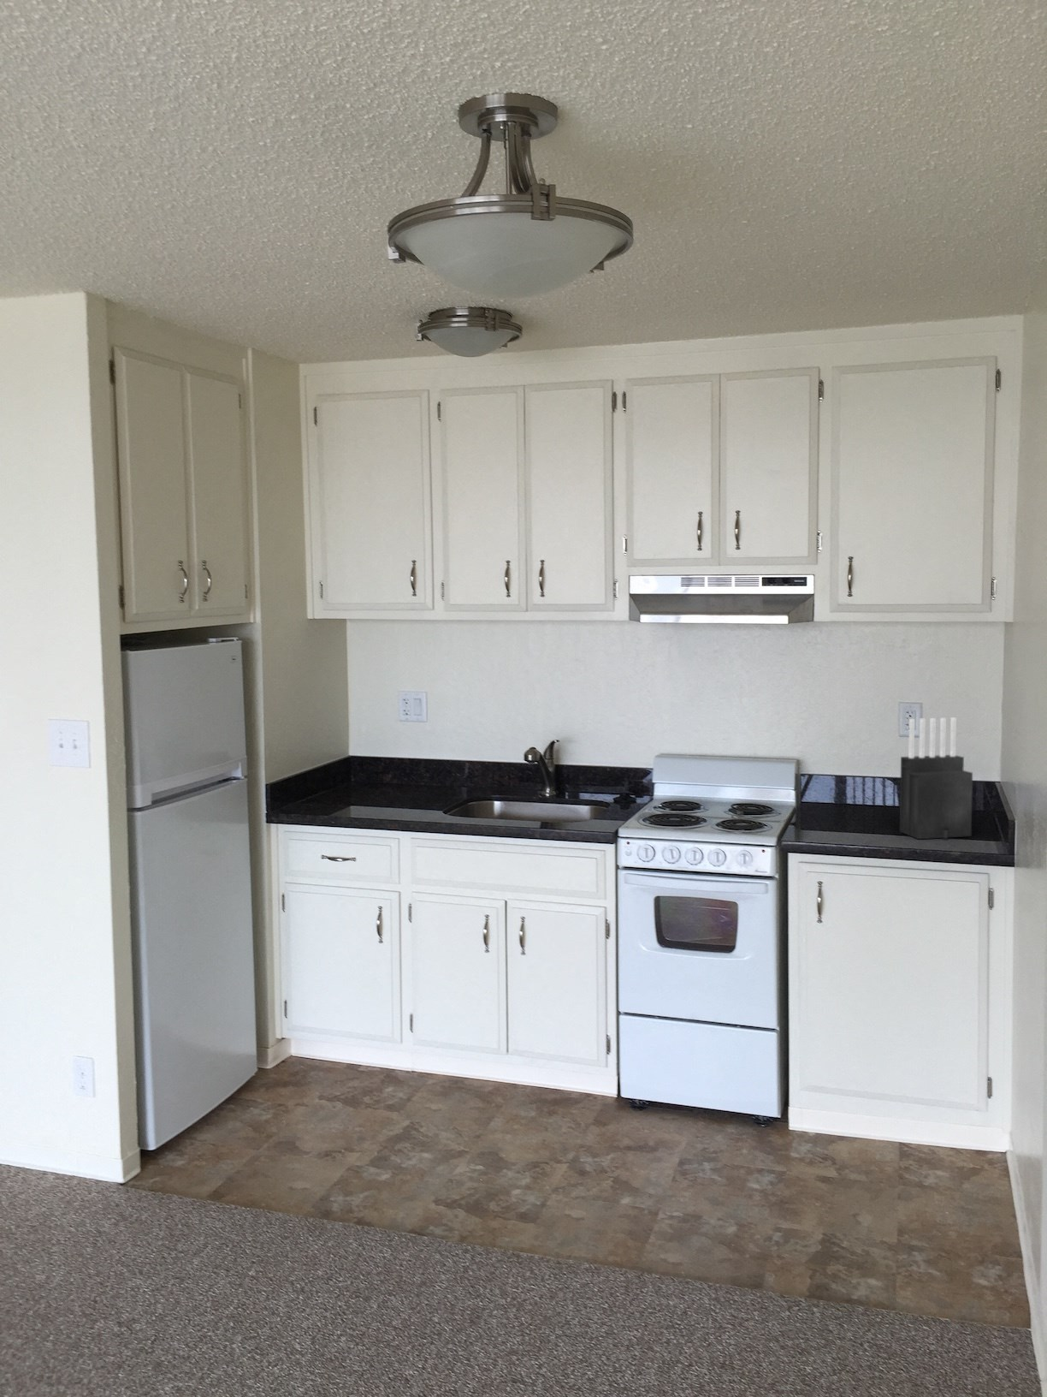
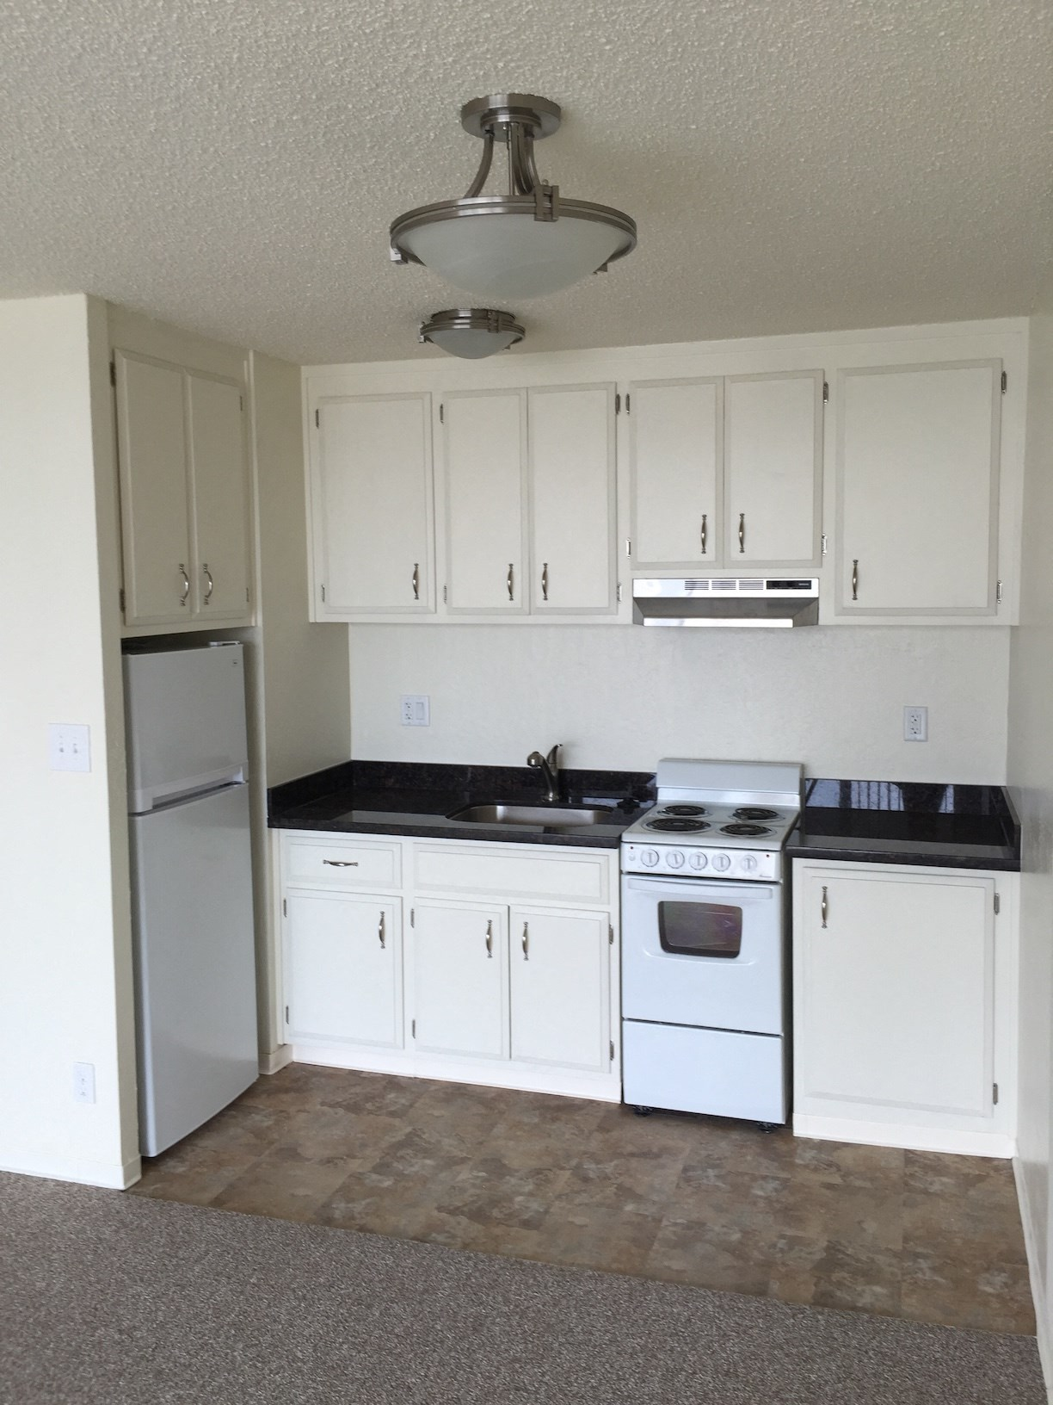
- knife block (937, 778)
